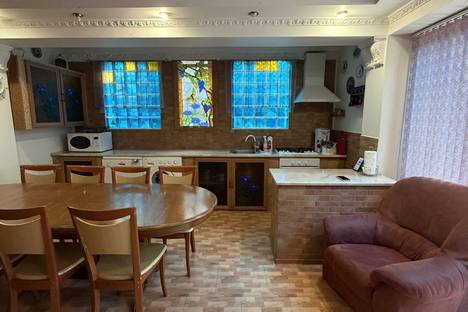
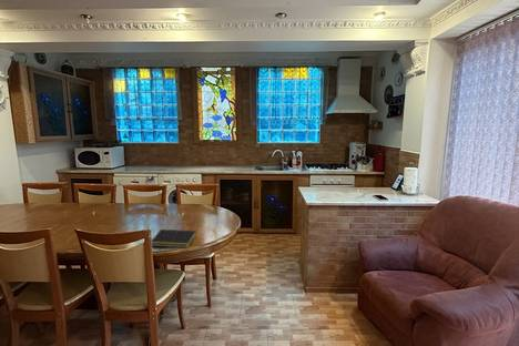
+ notepad (173, 237)
